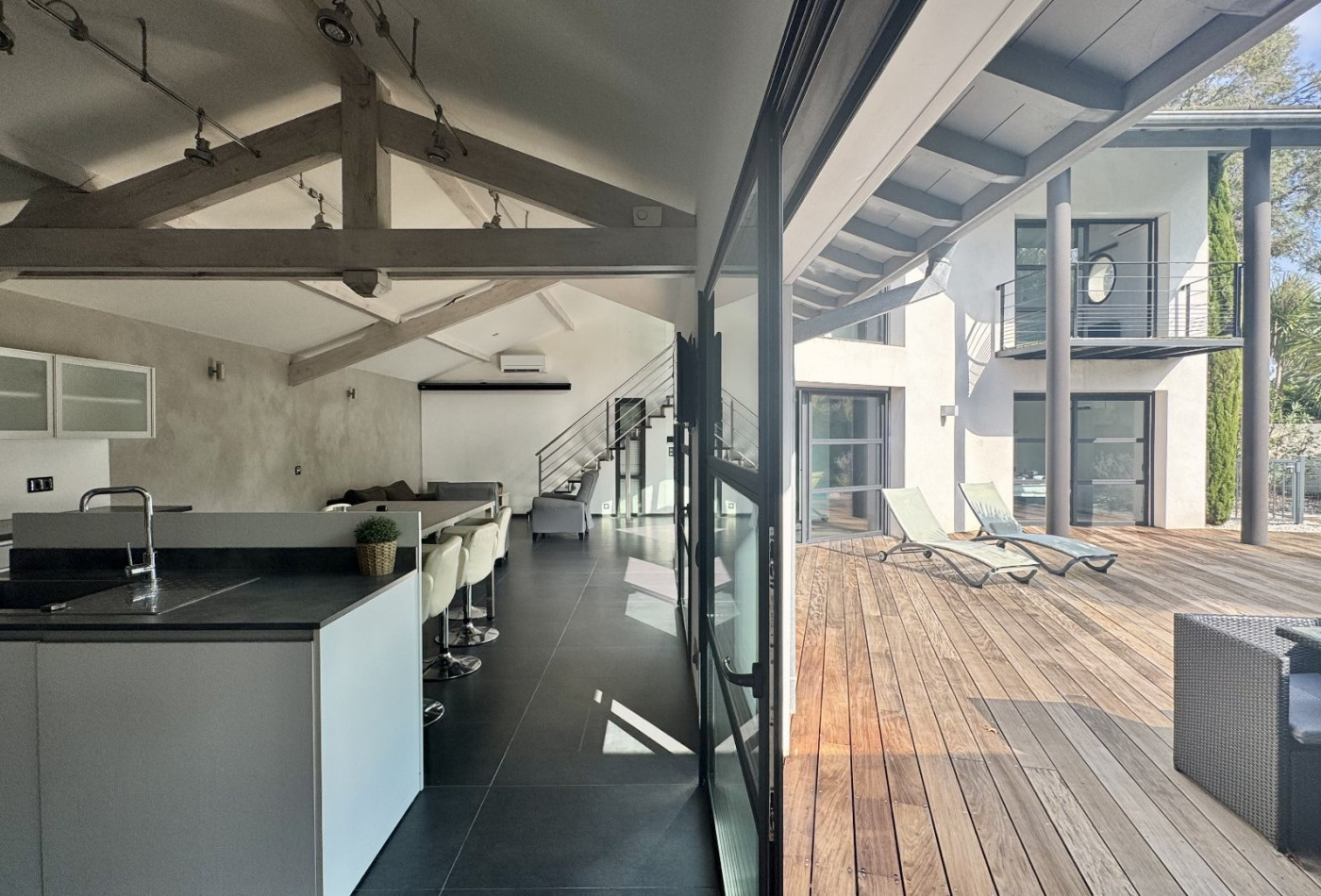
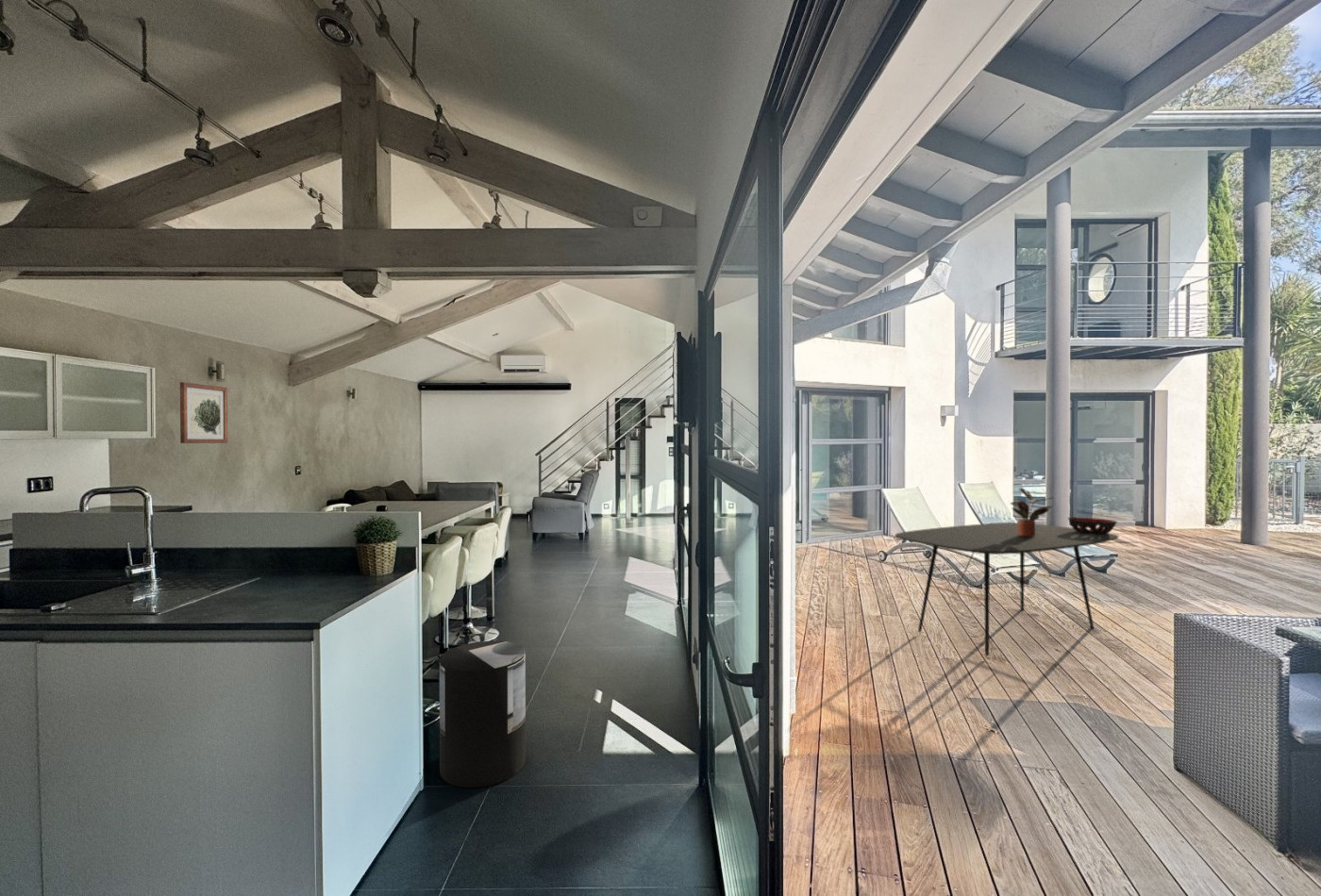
+ decorative bowl (1092, 526)
+ wall art (205, 414)
+ dining table (1020, 582)
+ potted plant (1031, 513)
+ trash can (483, 709)
